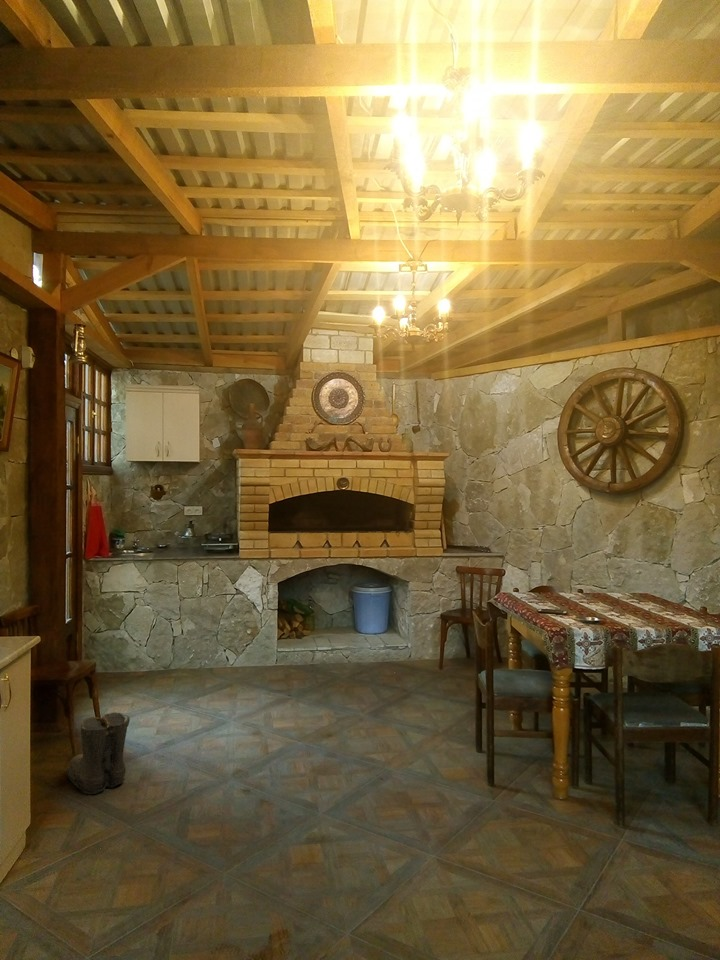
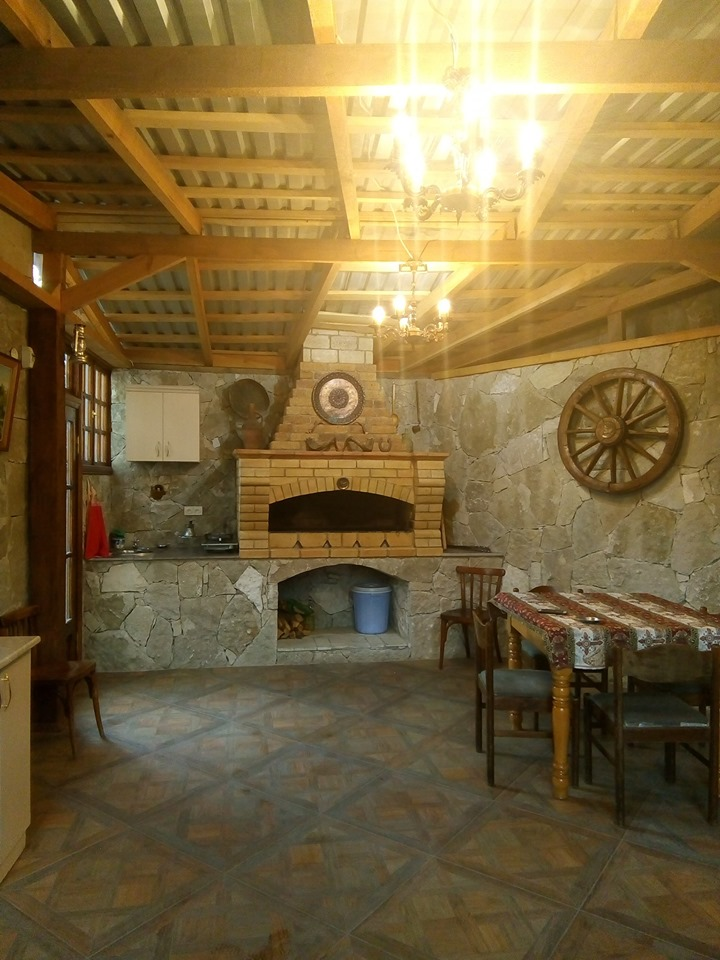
- boots (99, 745)
